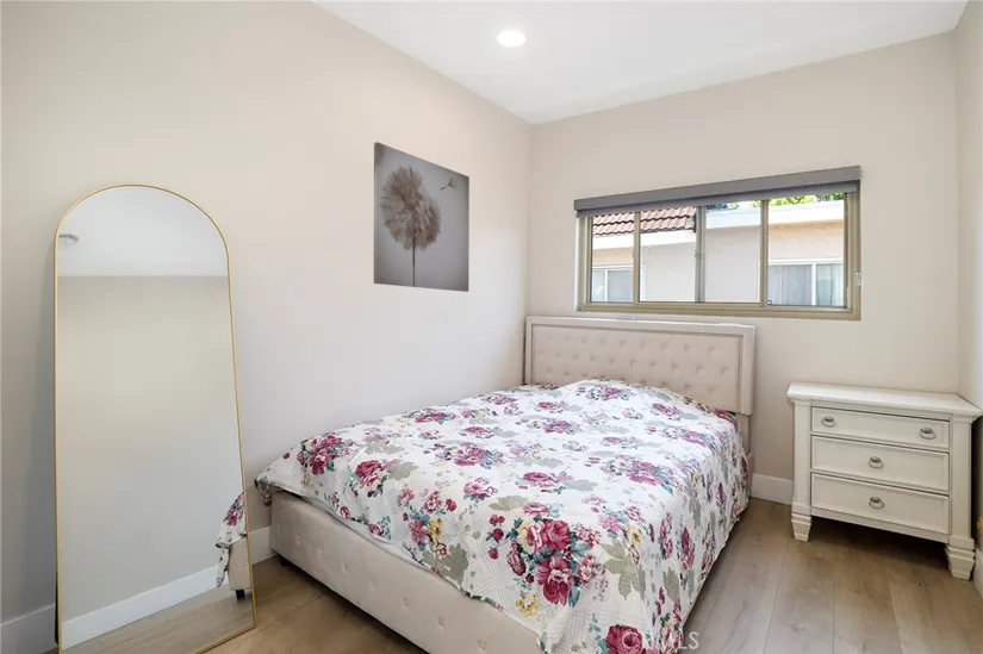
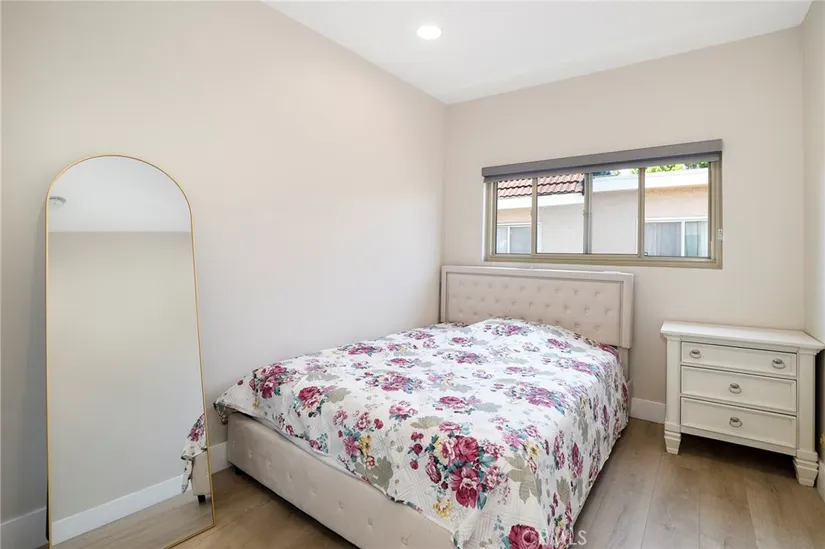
- wall art (425, 224)
